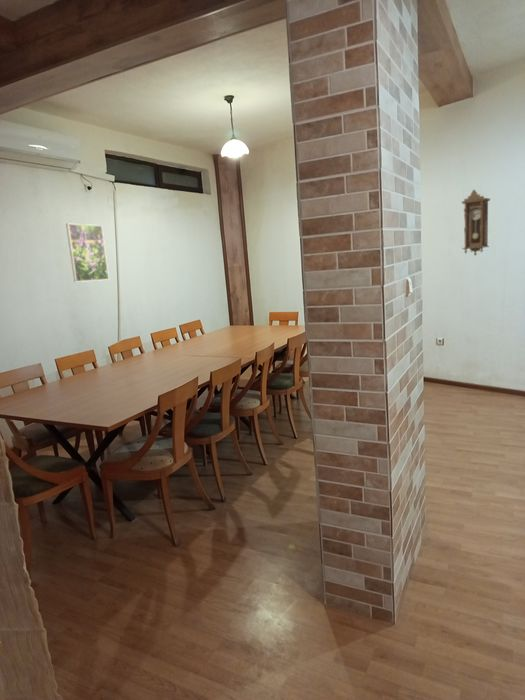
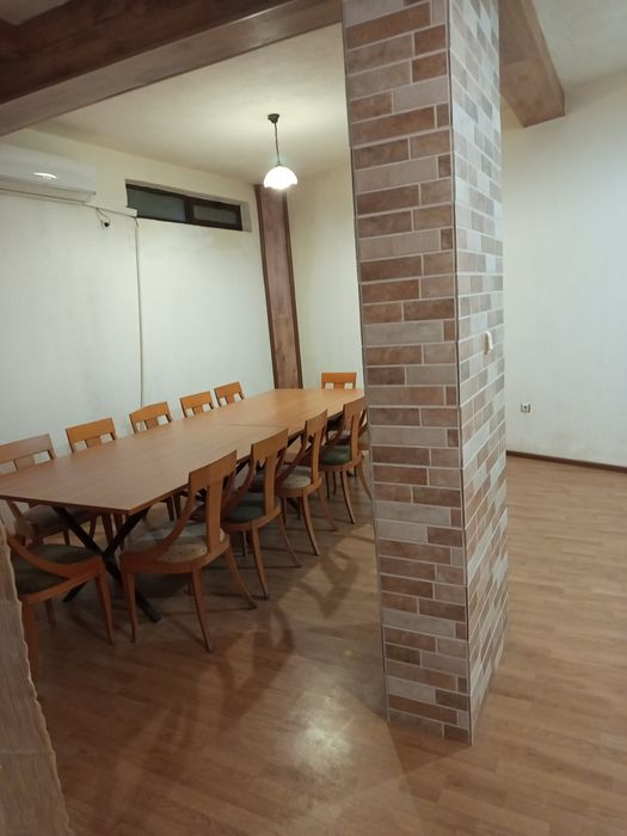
- pendulum clock (475, 223)
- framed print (88, 253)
